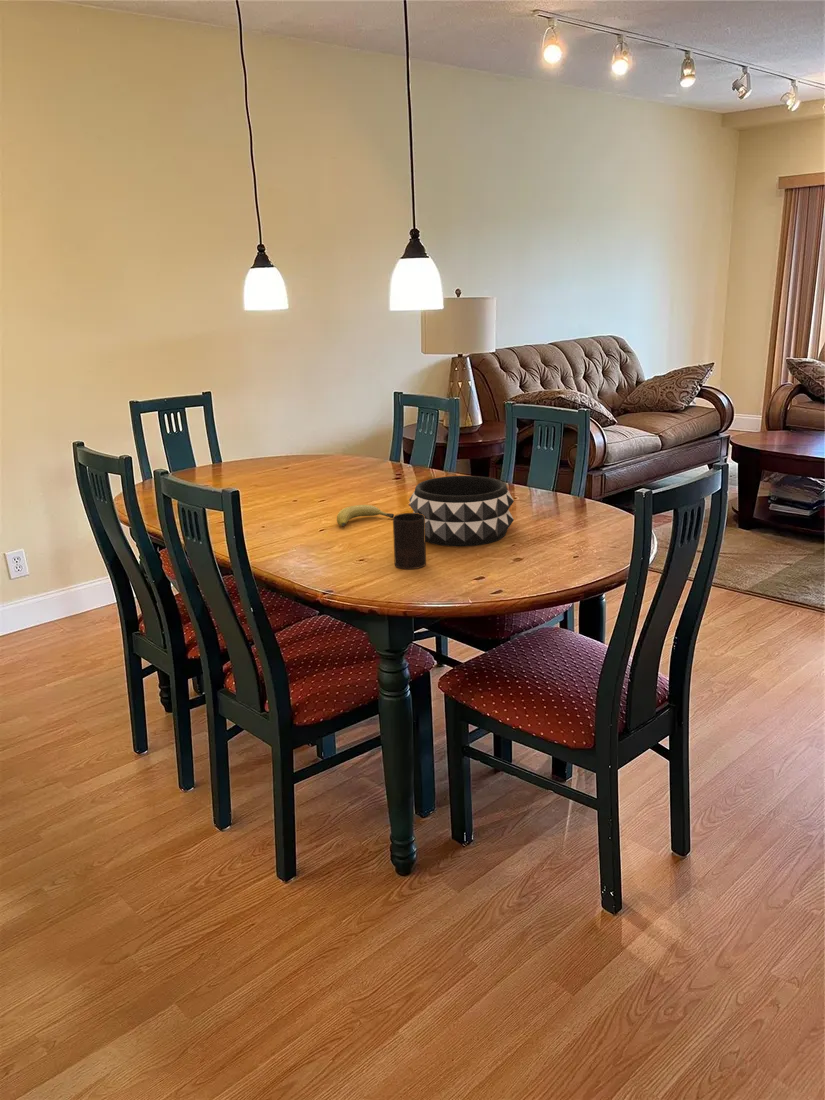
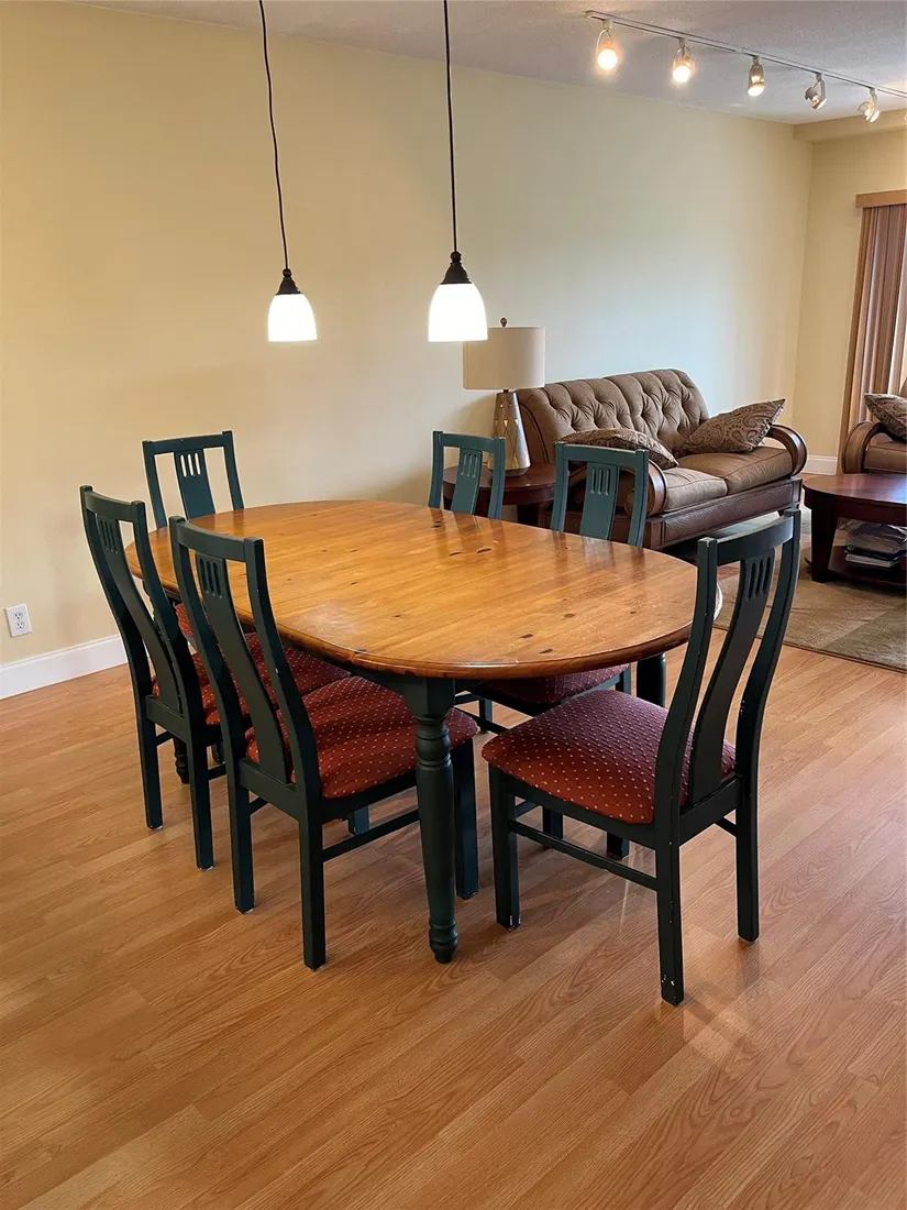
- cup (409, 540)
- decorative bowl (461, 509)
- fruit (361, 513)
